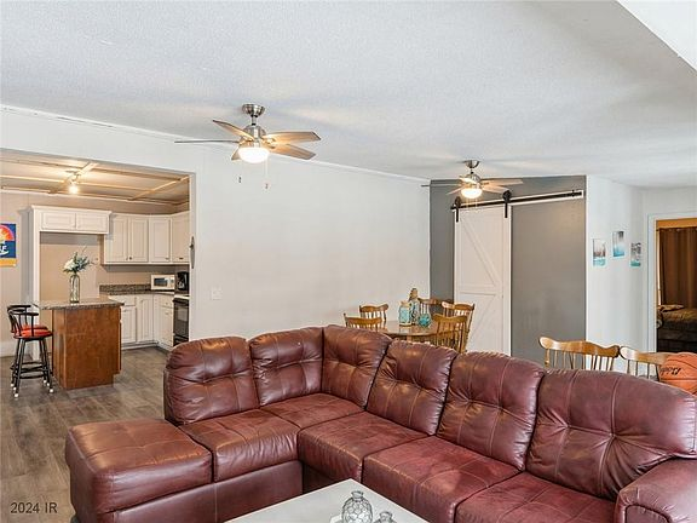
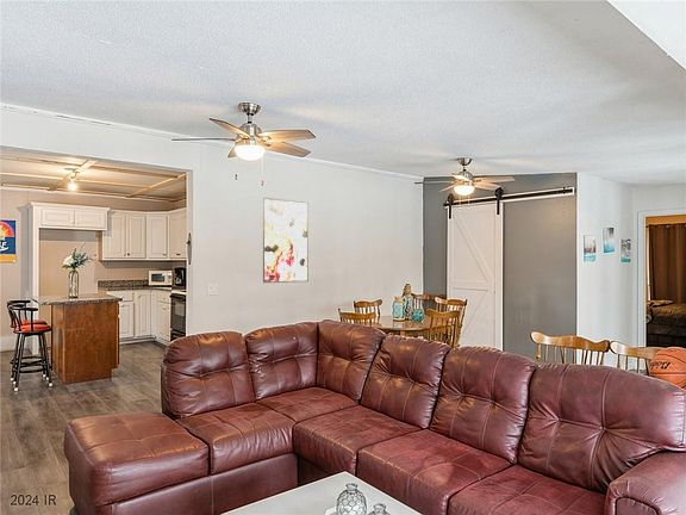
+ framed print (286, 241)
